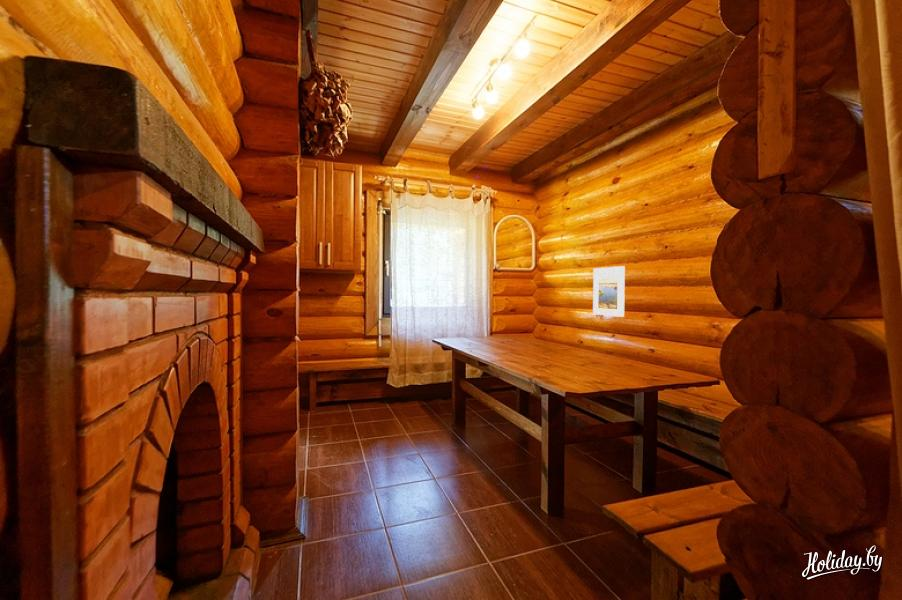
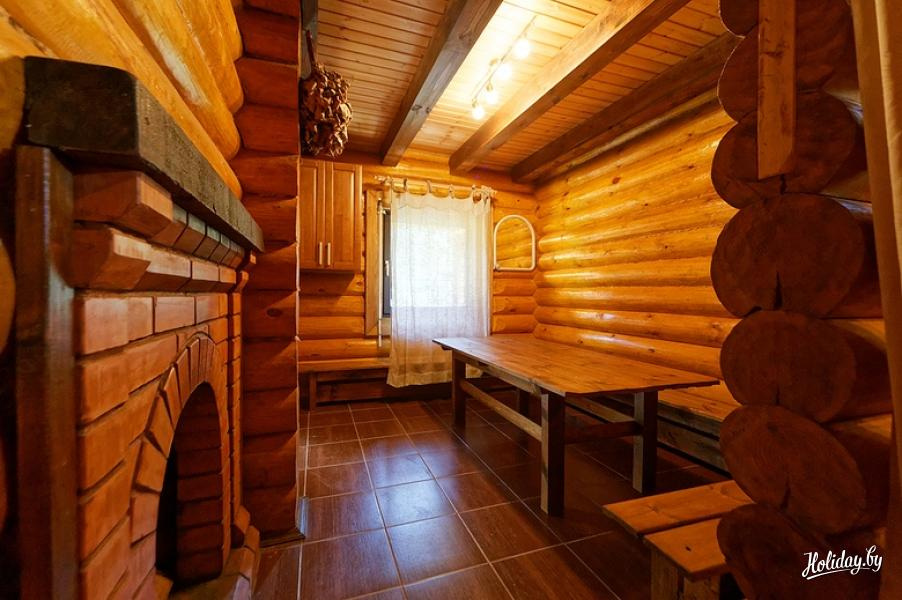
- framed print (608, 291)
